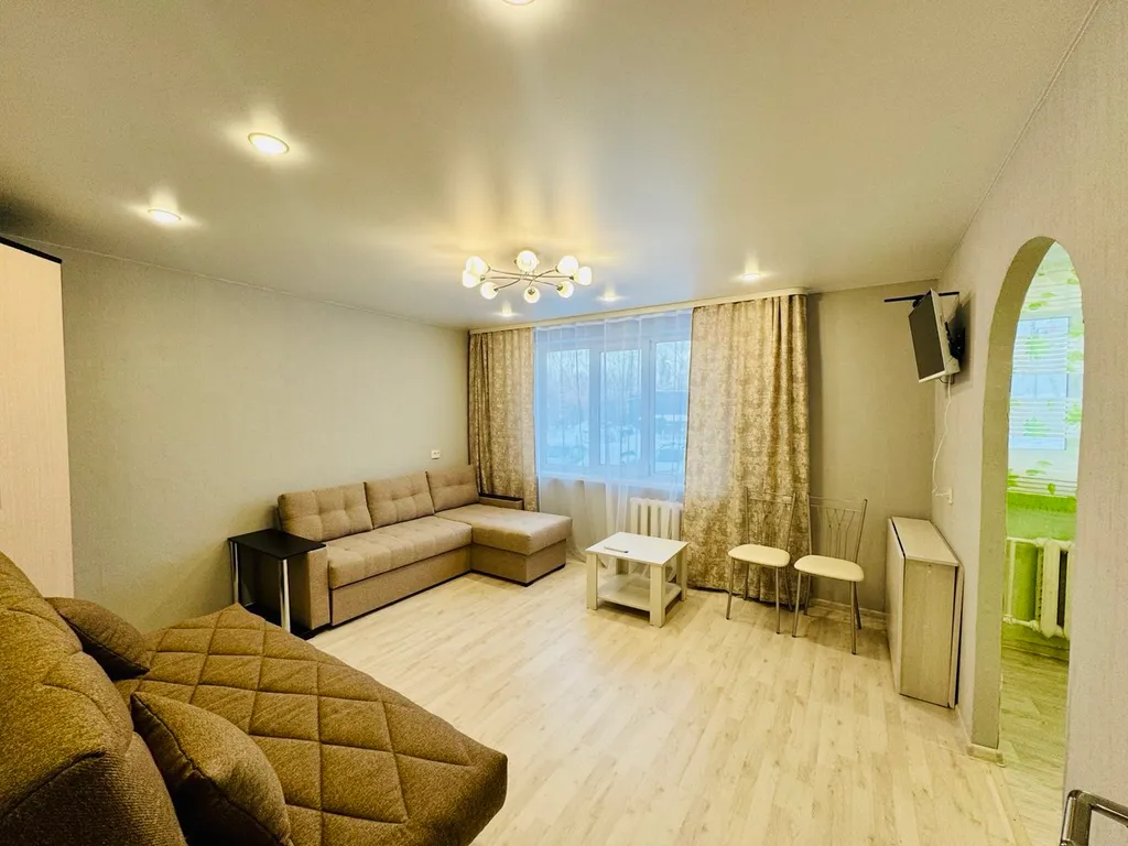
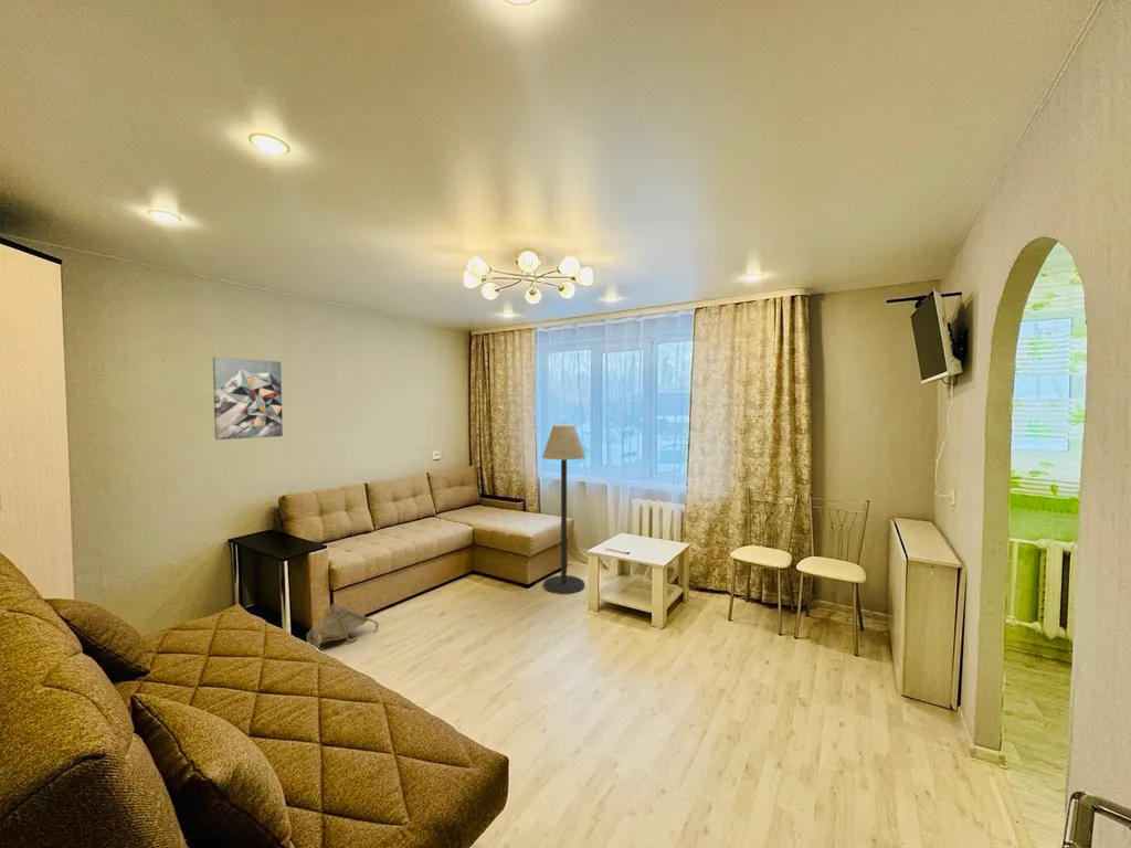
+ floor lamp (563, 506)
+ bag (341, 623)
+ wall art (249, 399)
